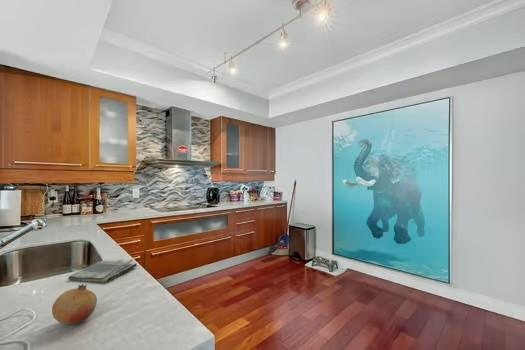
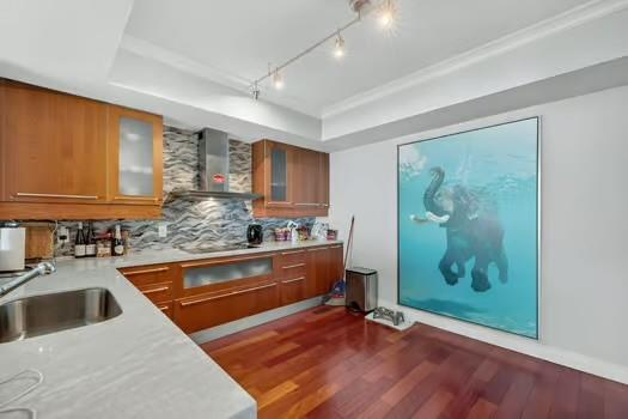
- fruit (75, 303)
- dish towel (105, 269)
